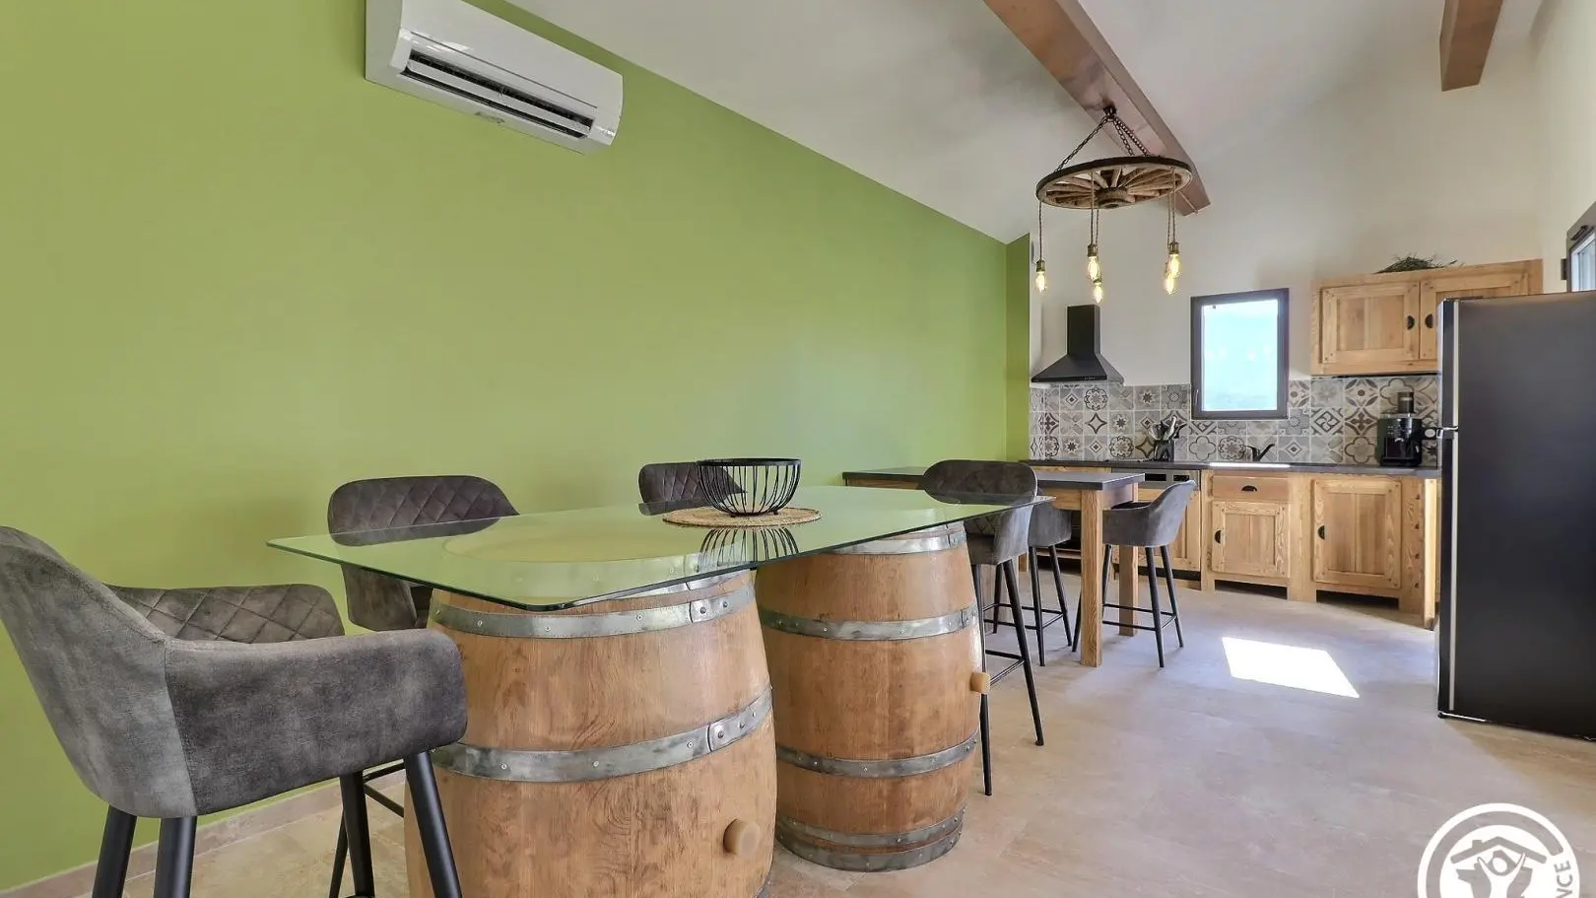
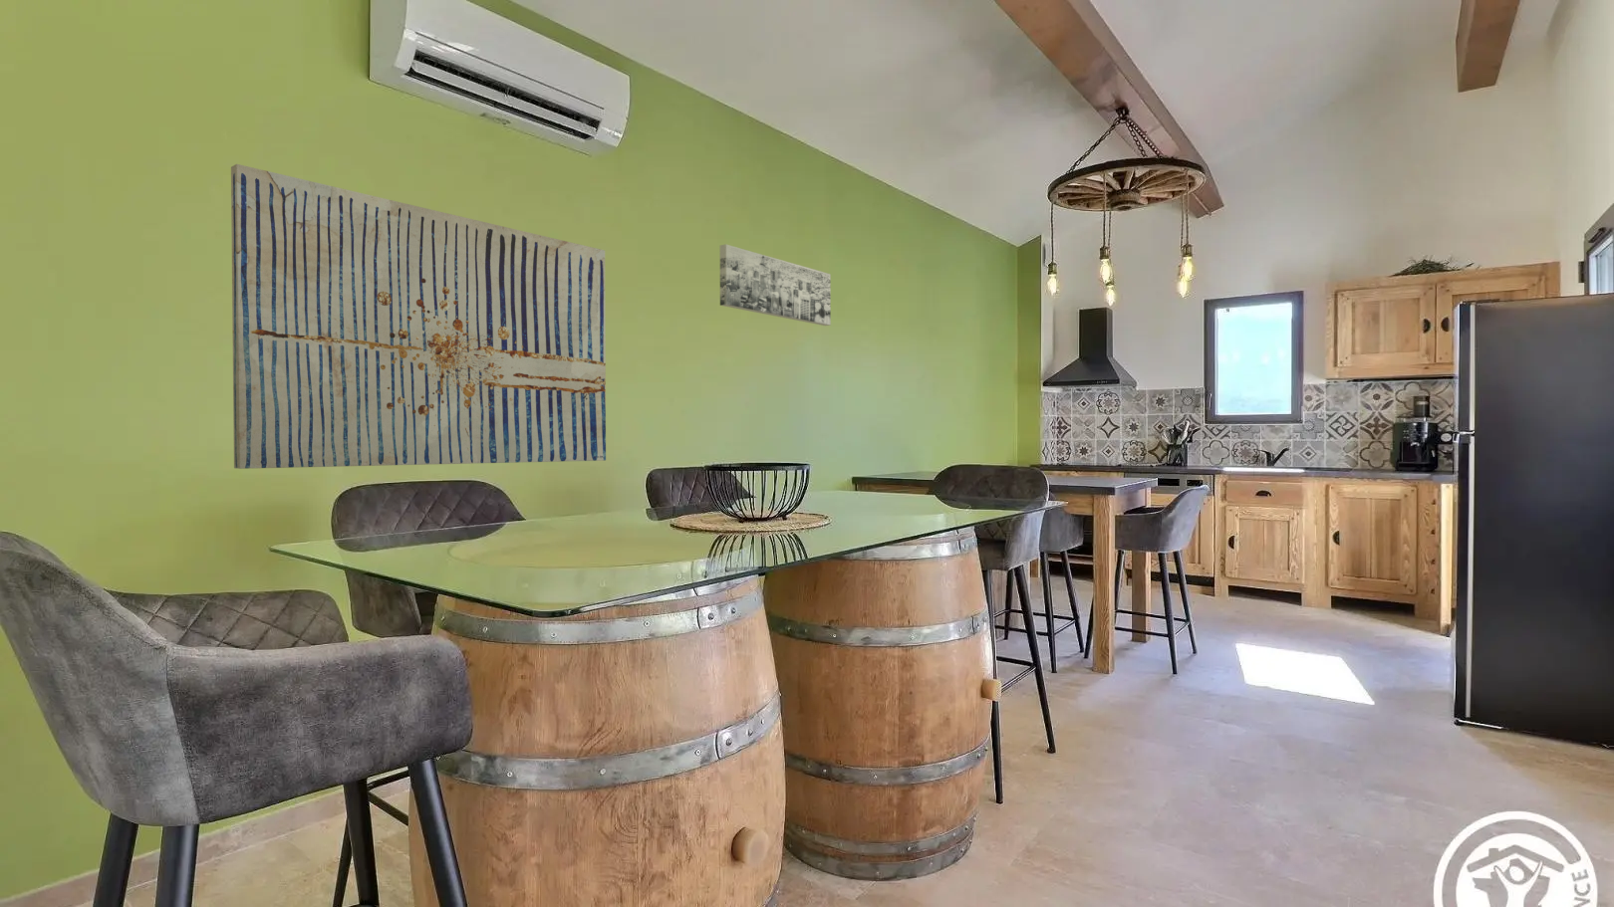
+ wall art (451, 340)
+ wall art (779, 288)
